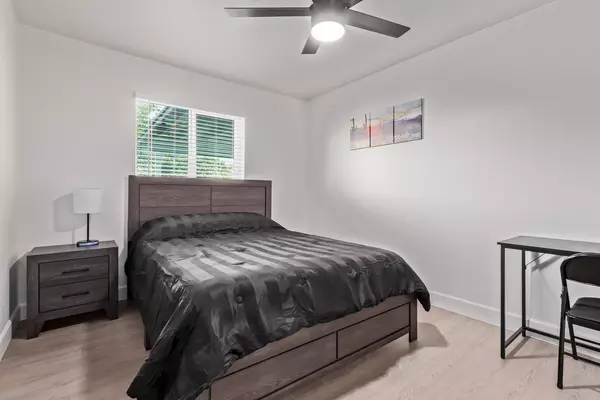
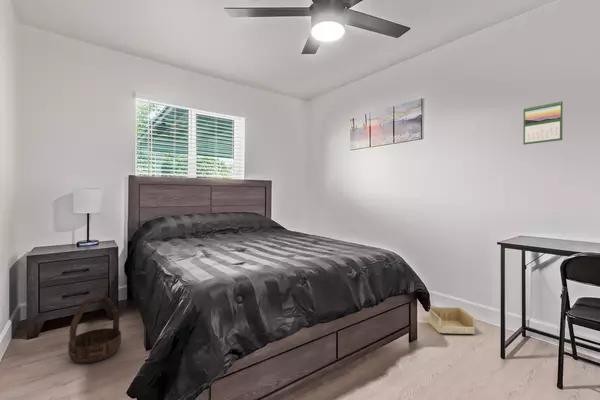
+ basket (96, 329)
+ calendar (542, 123)
+ storage bin (450, 320)
